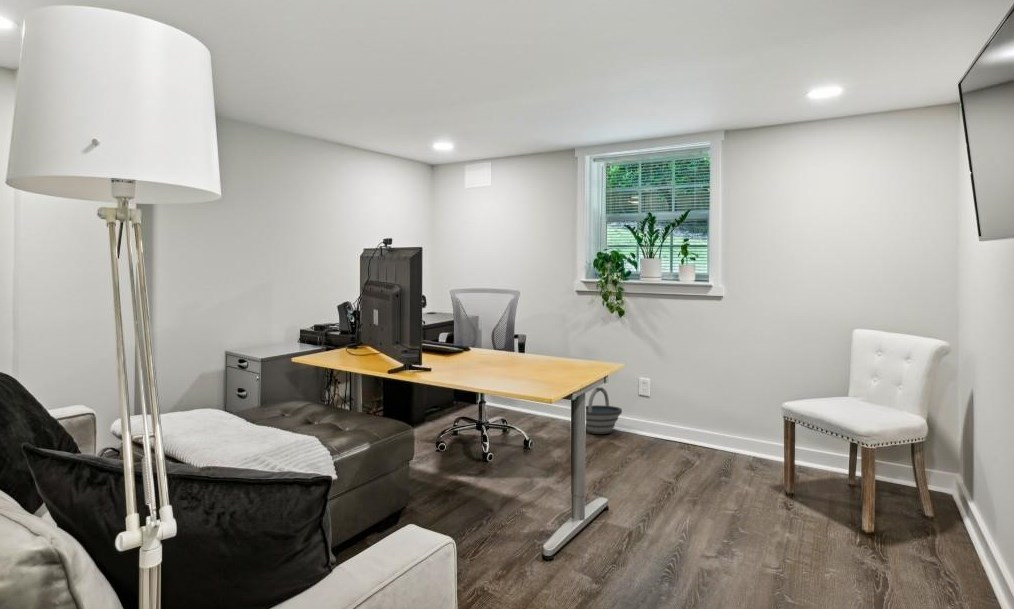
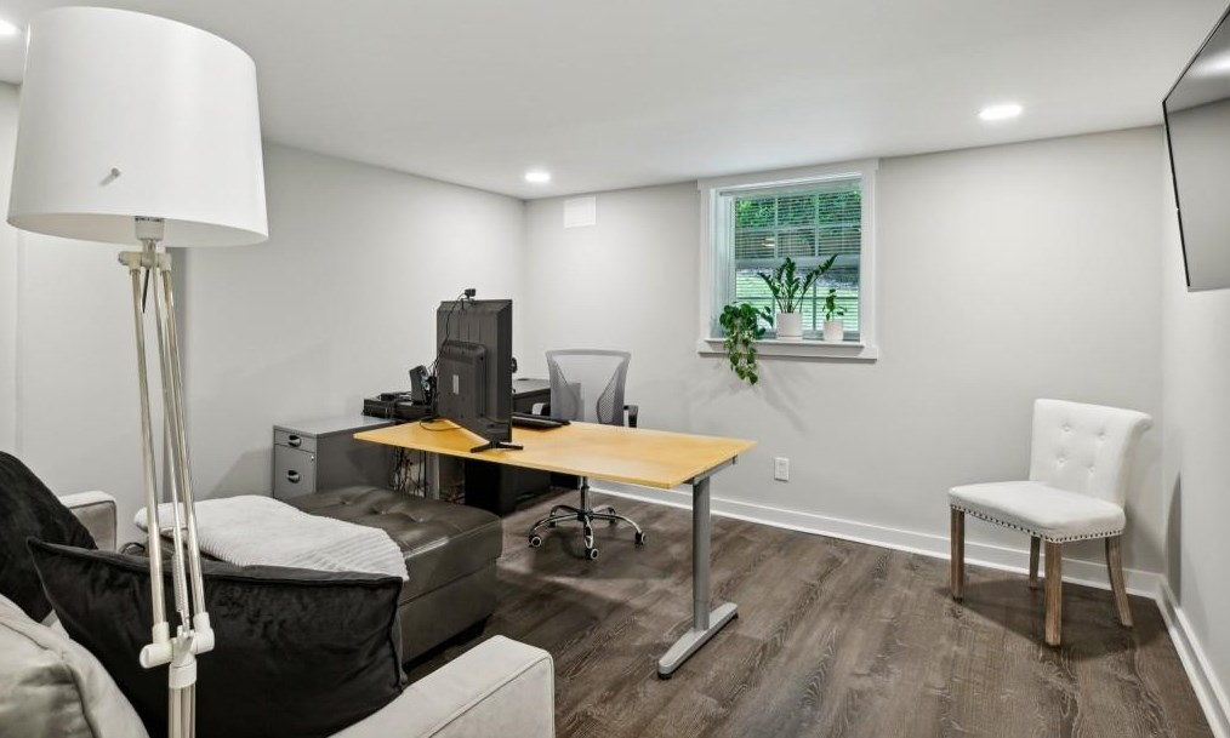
- bucket (599, 409)
